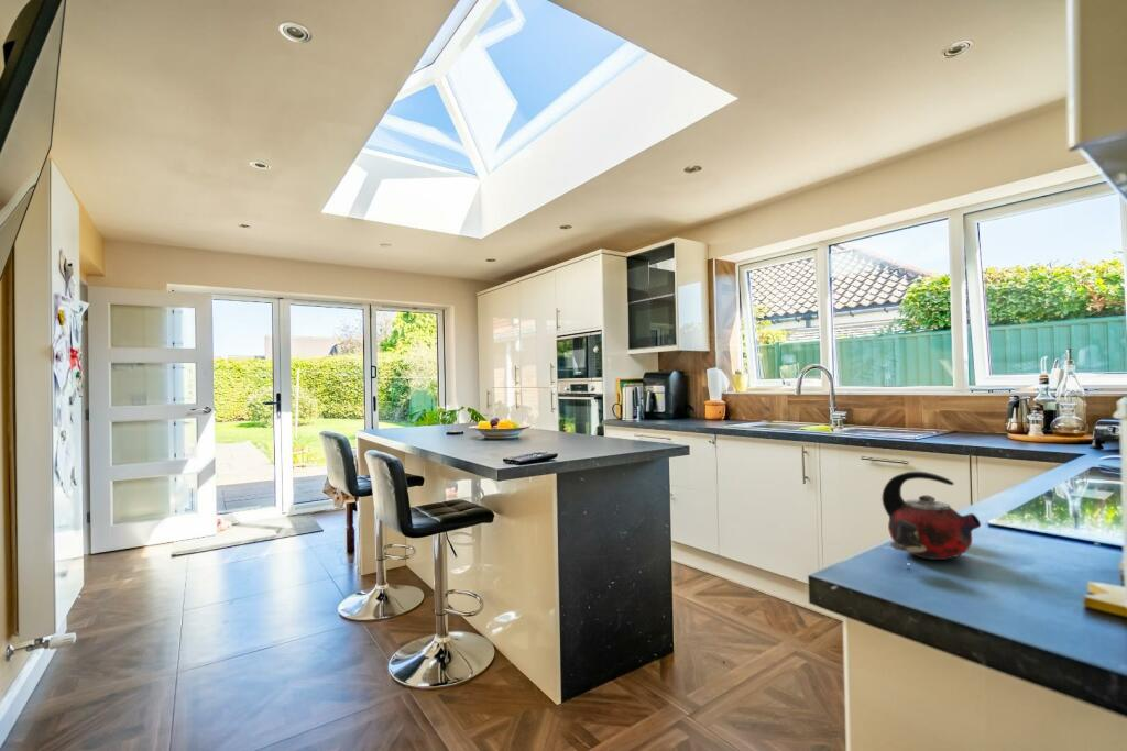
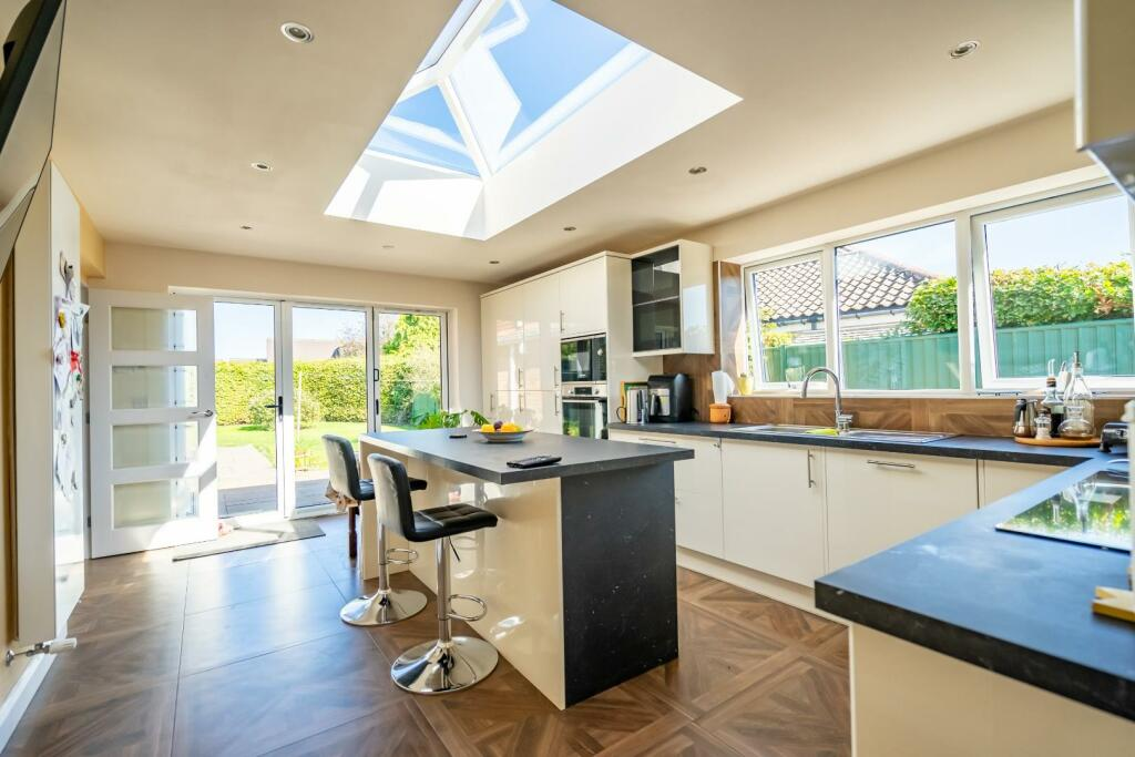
- kettle (930, 513)
